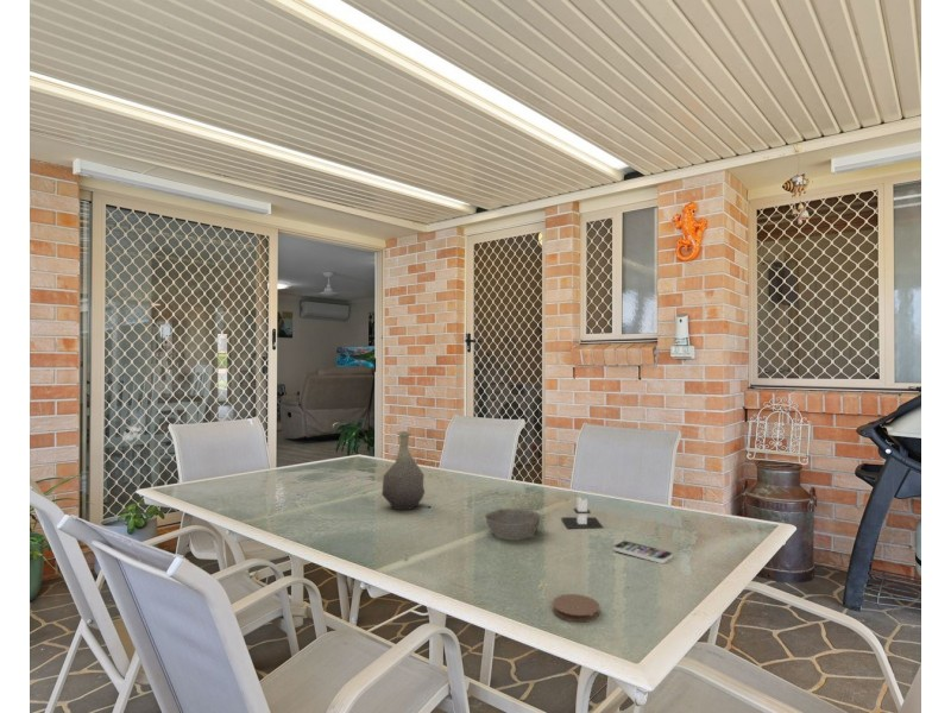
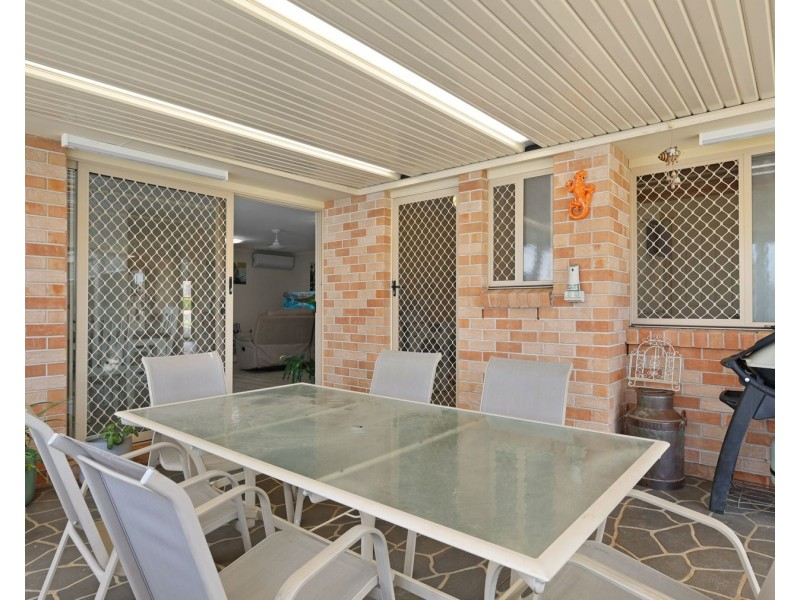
- vase (403, 468)
- architectural model (581, 510)
- coaster (575, 607)
- smartphone (642, 551)
- bowl (512, 523)
